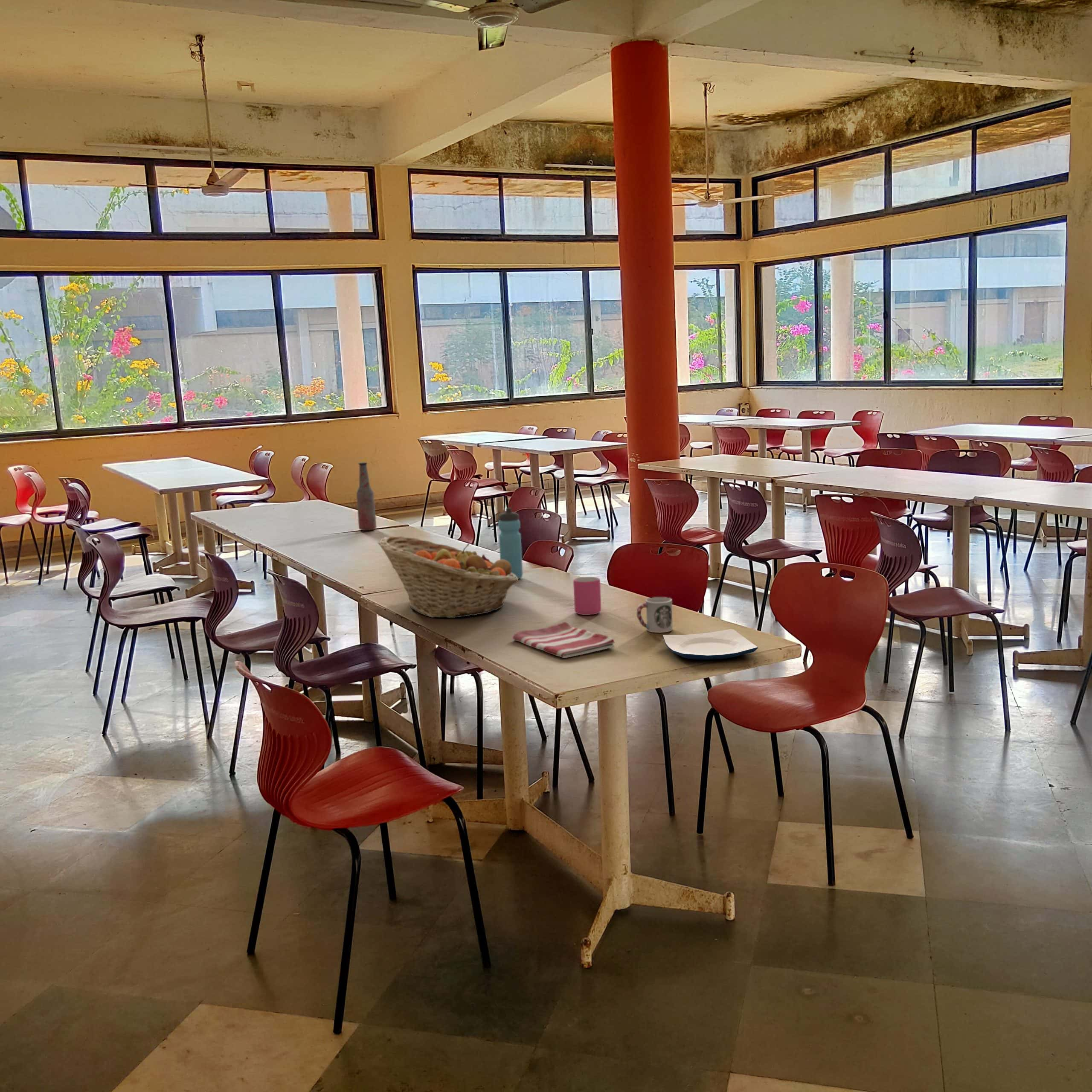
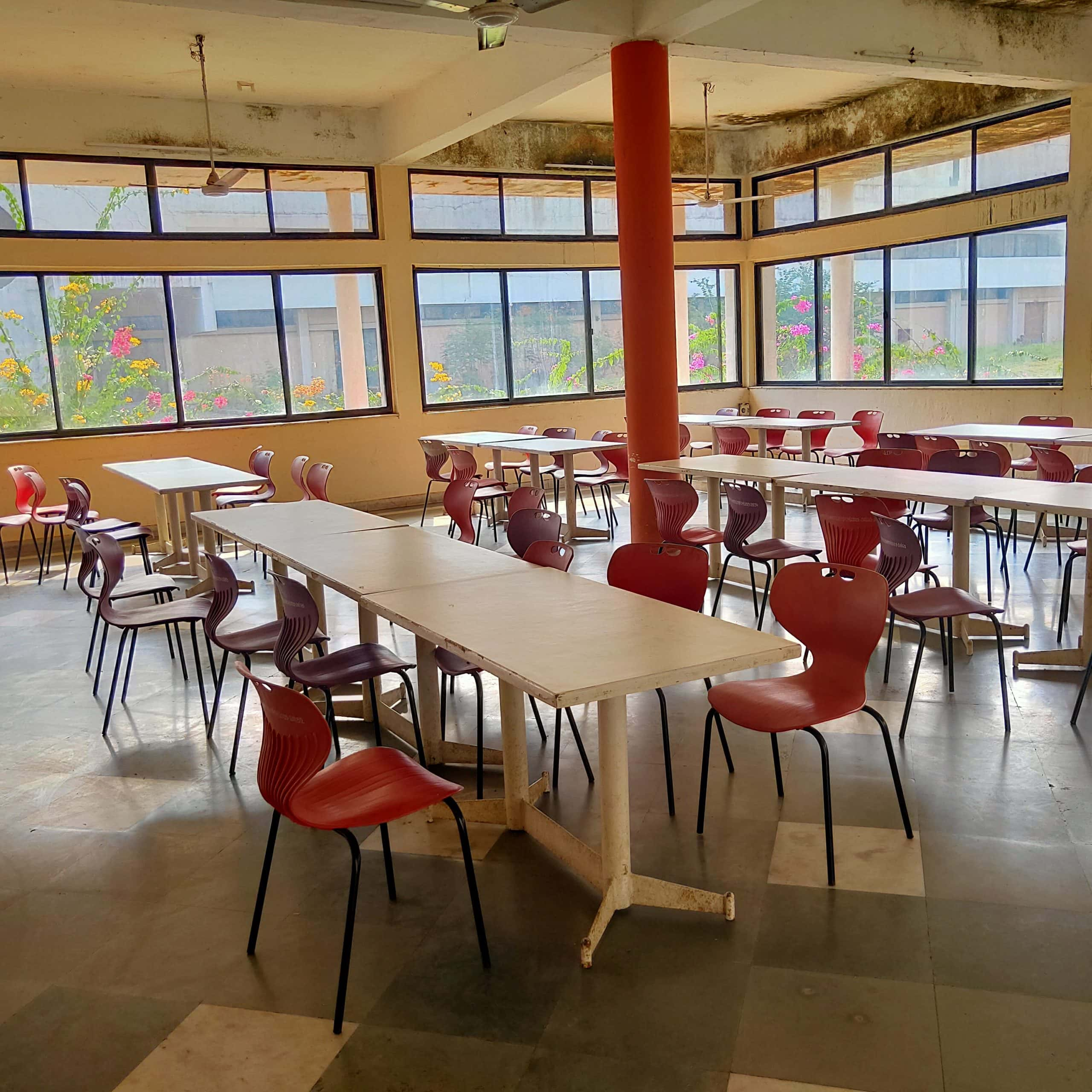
- mug (590, 595)
- bottle (365, 496)
- dish towel (563, 639)
- plate (709, 646)
- fruit basket (448, 571)
- cup (654, 615)
- water bottle (510, 543)
